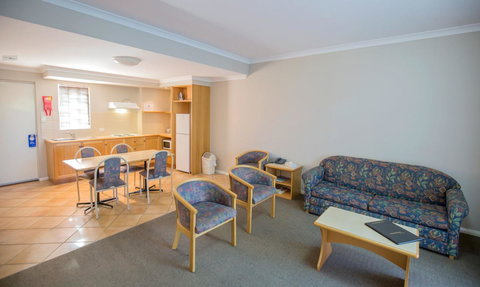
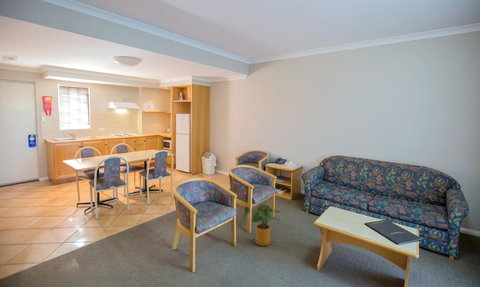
+ house plant (263, 223)
